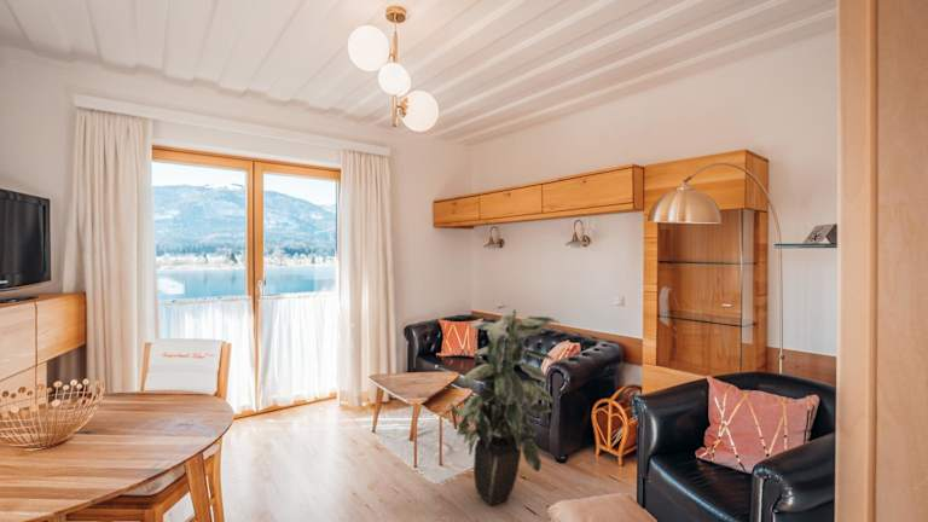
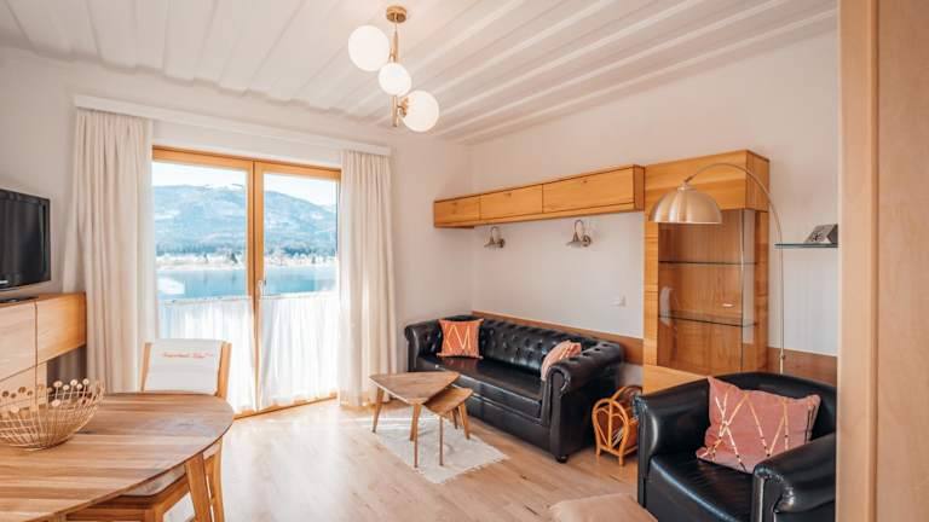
- indoor plant (504, 401)
